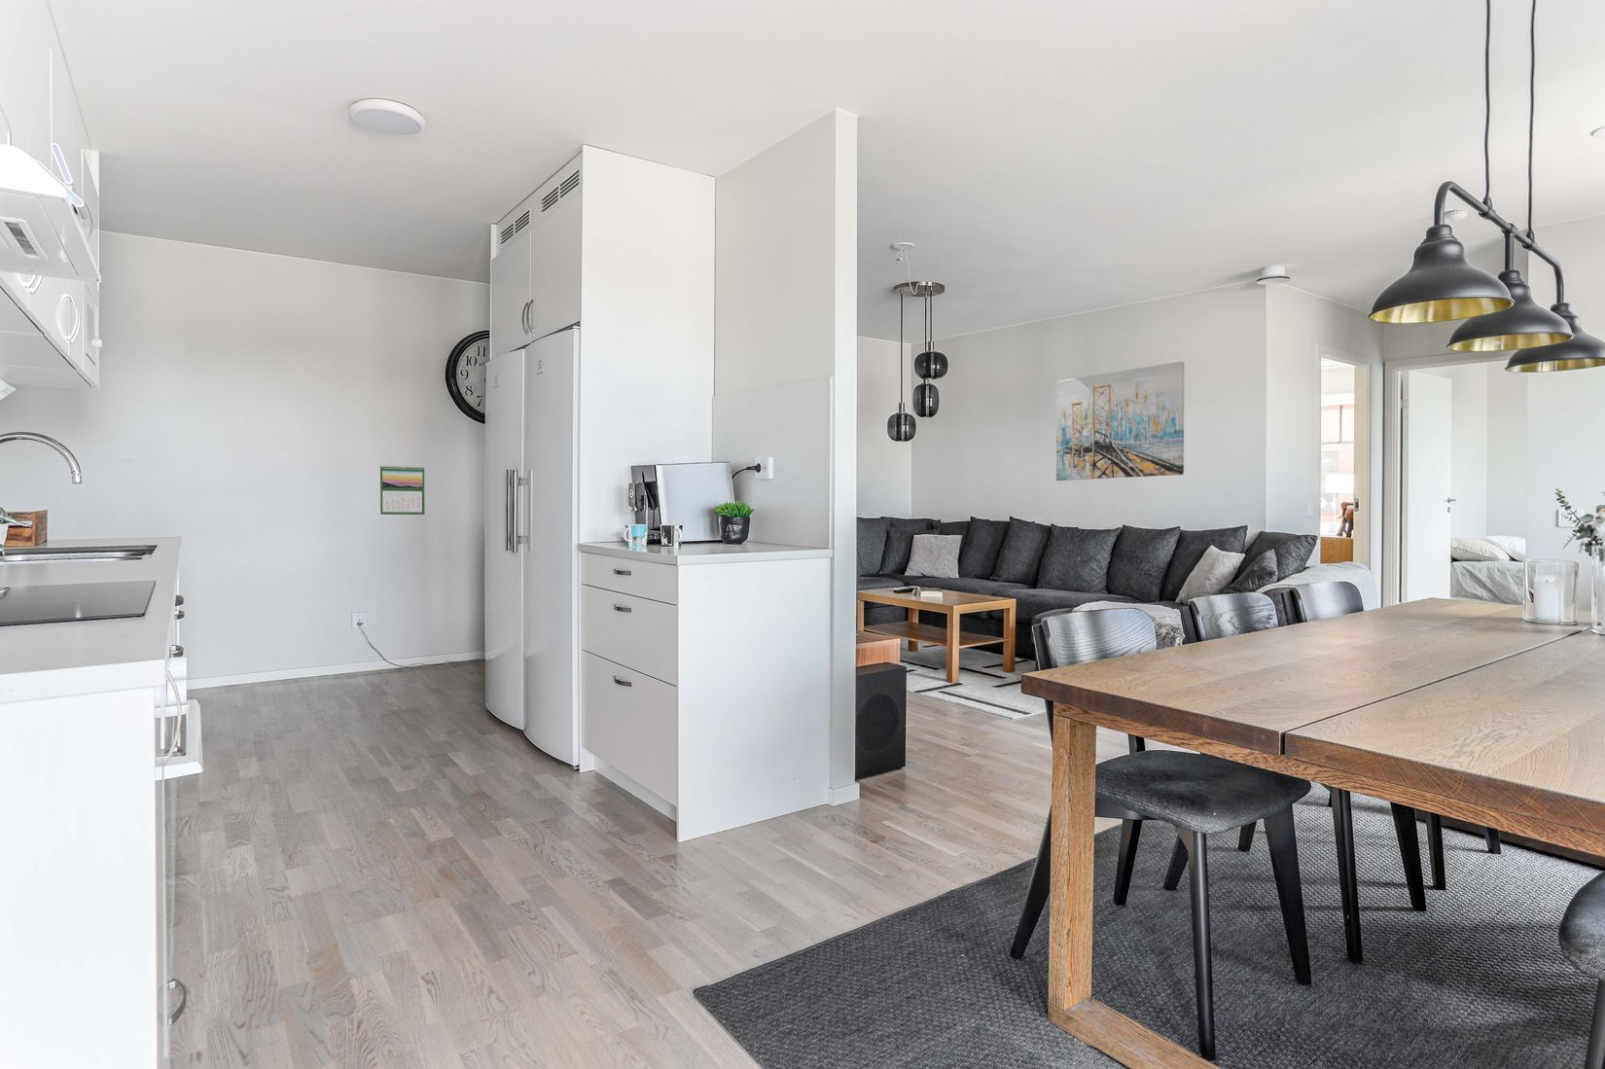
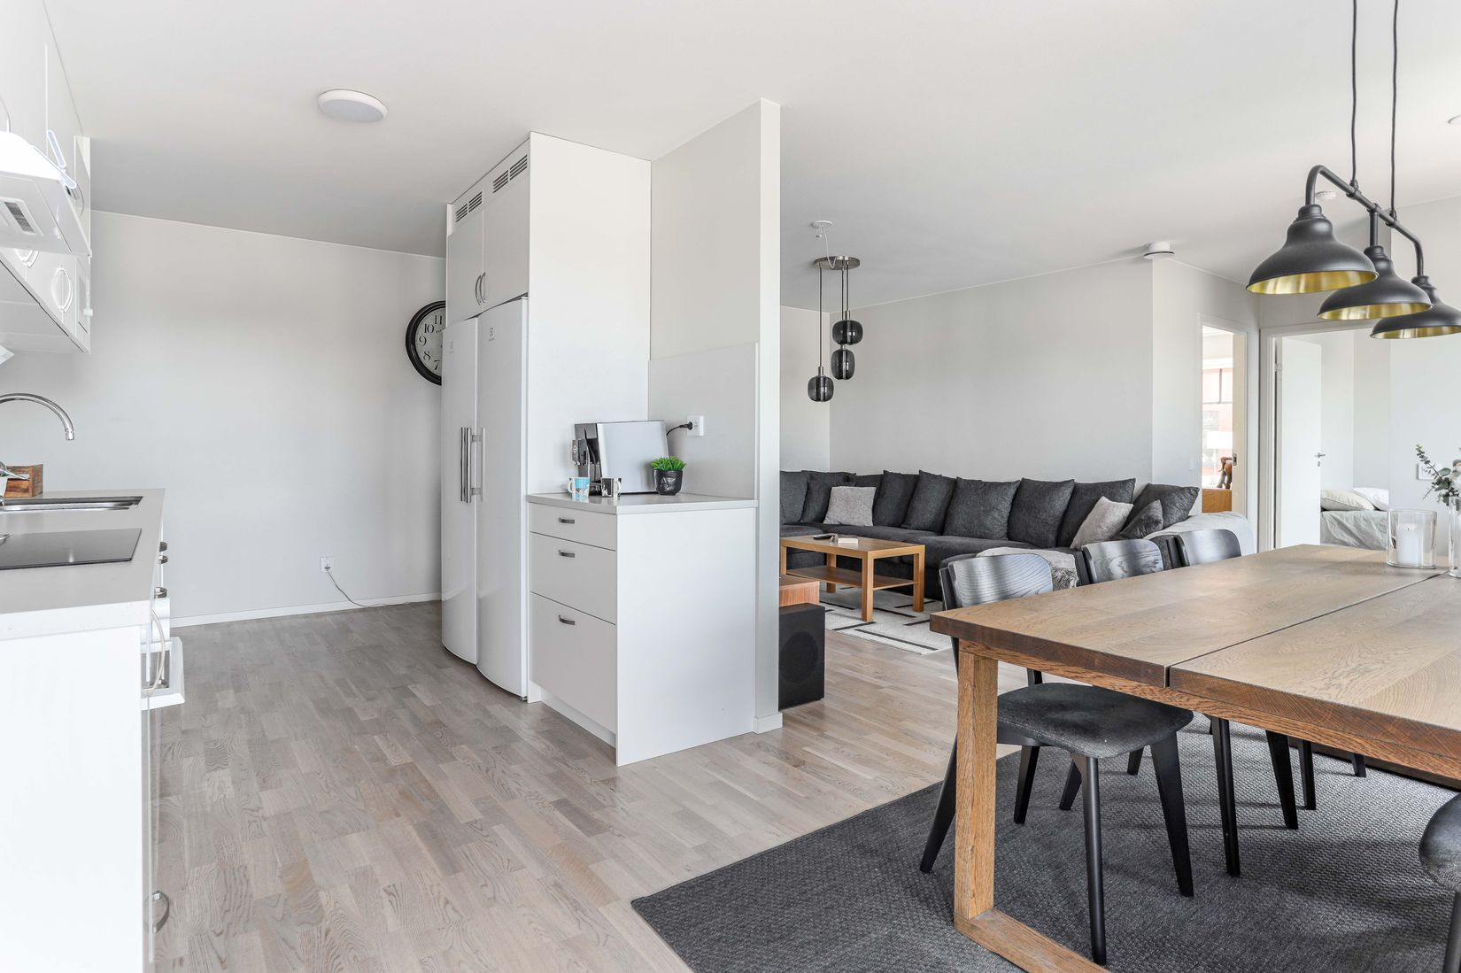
- wall art (1116, 424)
- calendar (402, 489)
